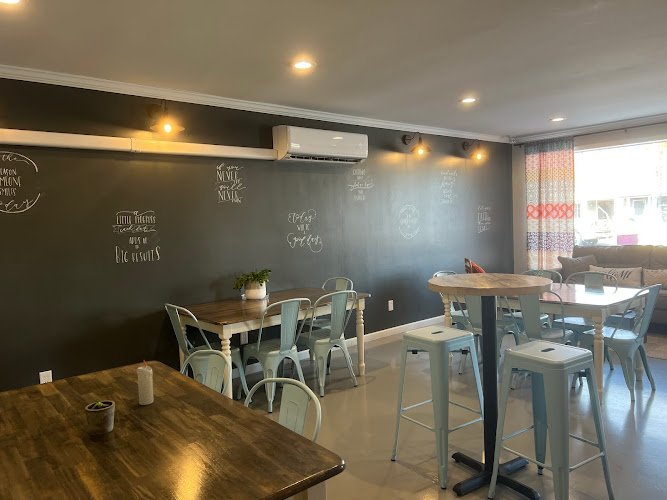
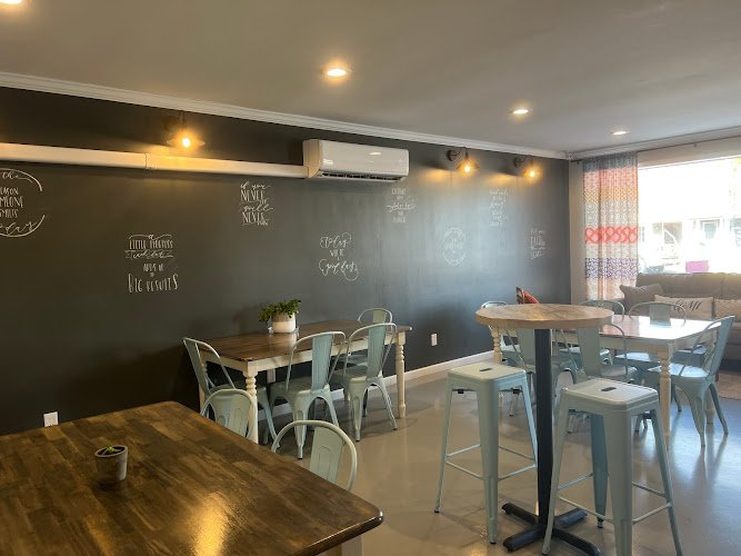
- candle (145, 381)
